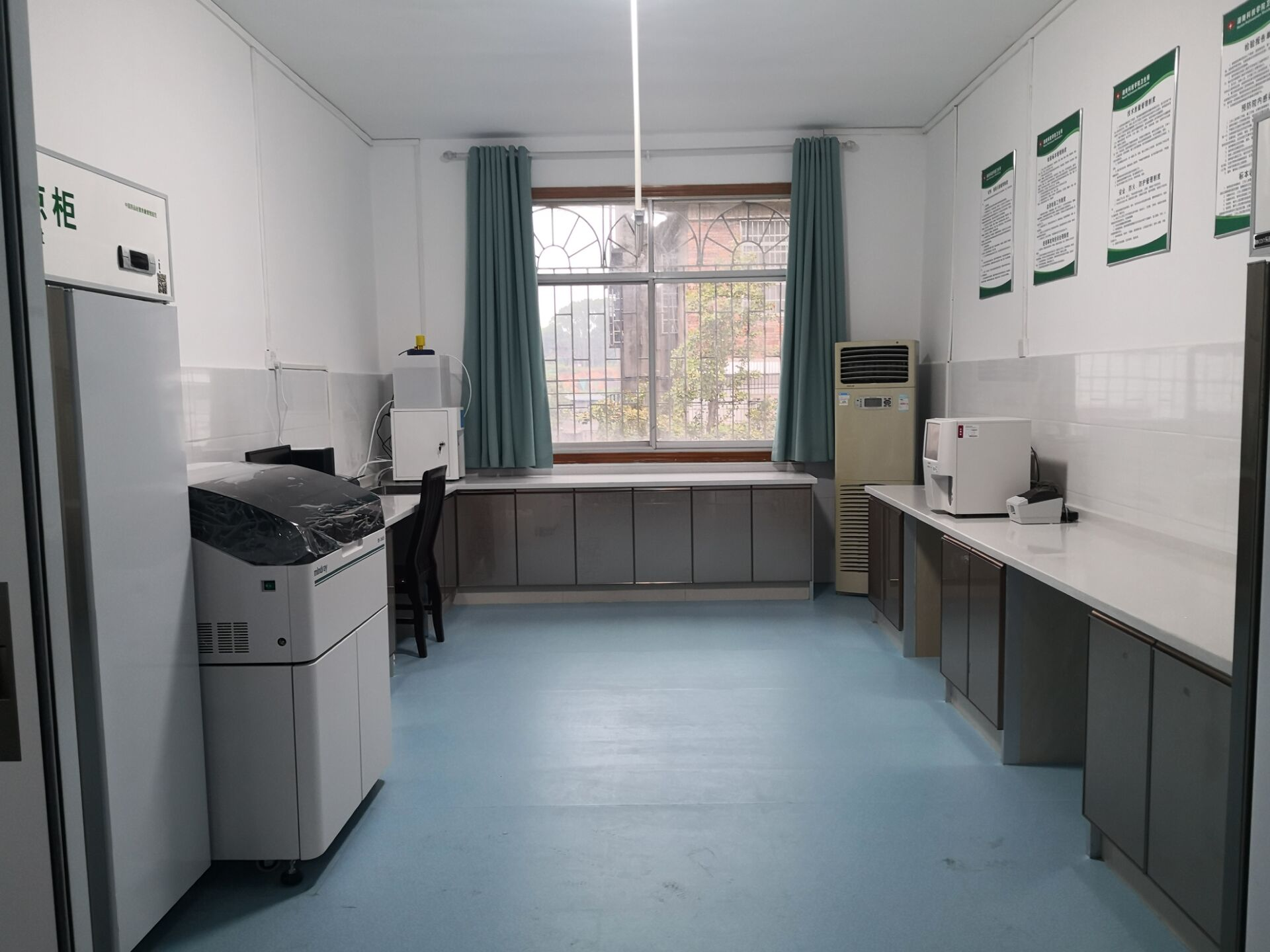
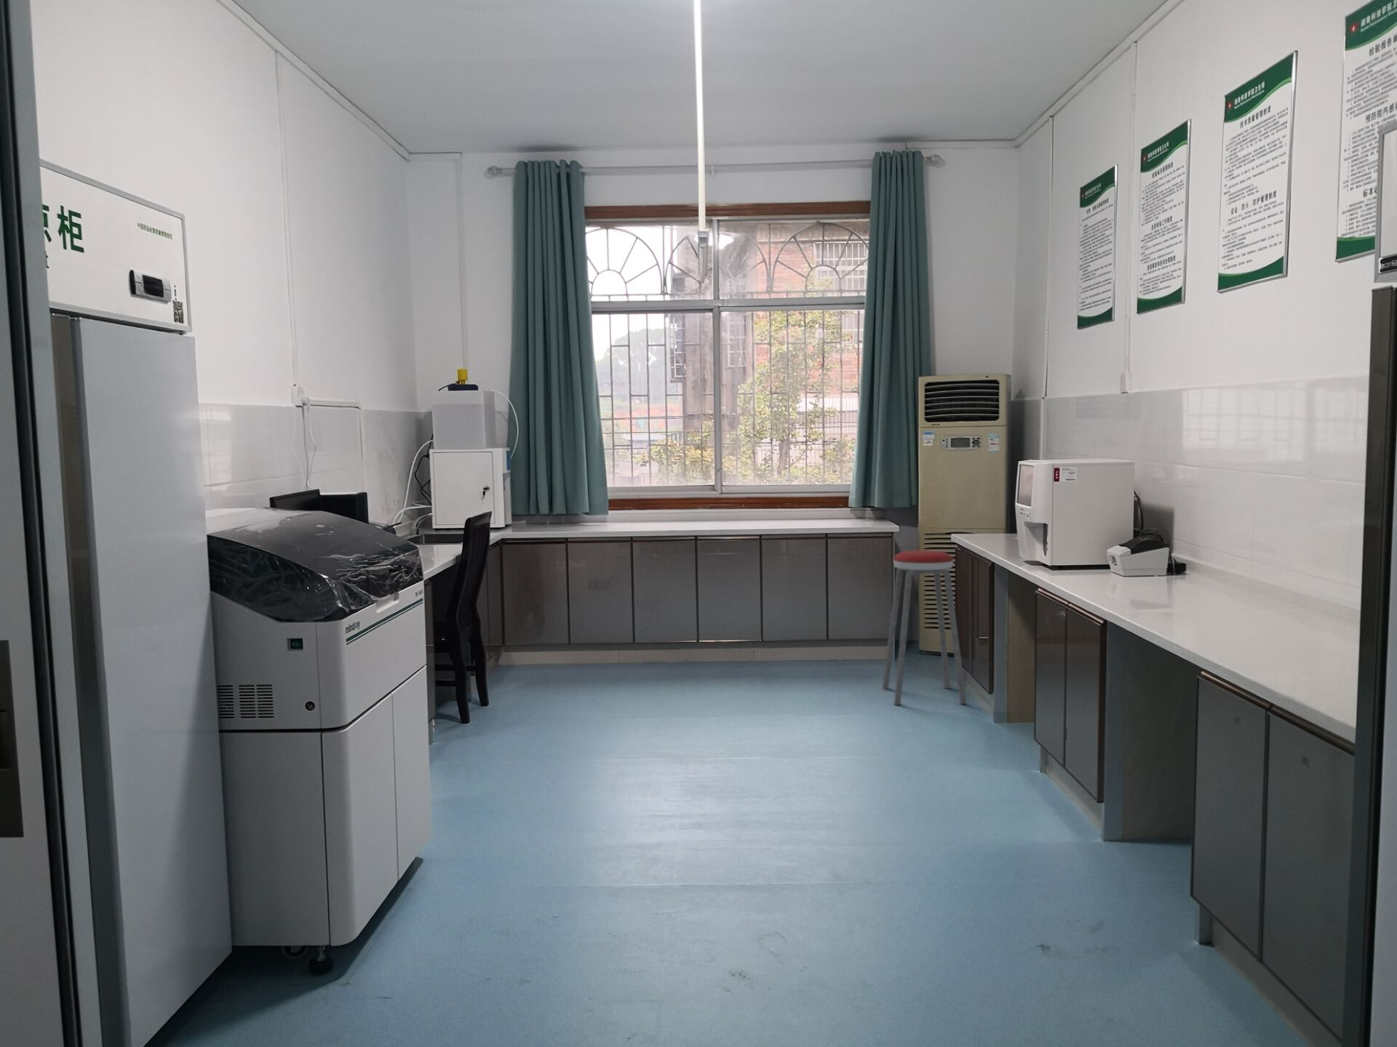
+ music stool (938, 622)
